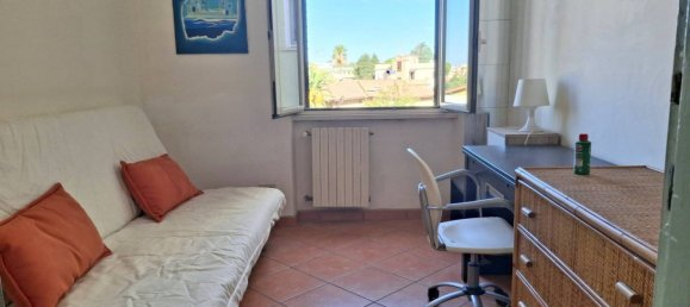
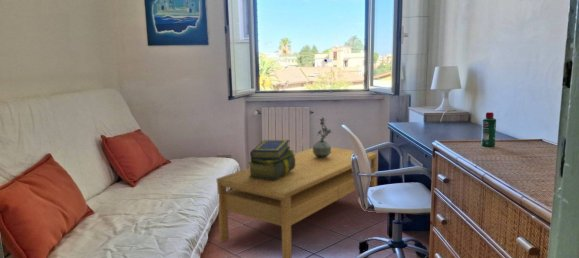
+ stack of books (272, 158)
+ potted plant (323, 137)
+ coffee table (306, 192)
